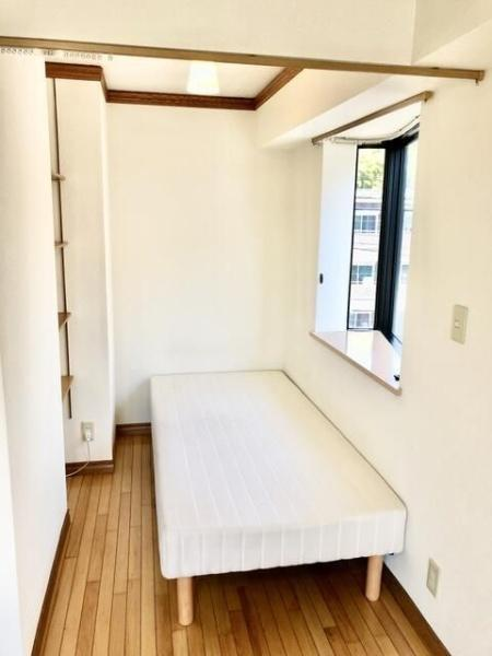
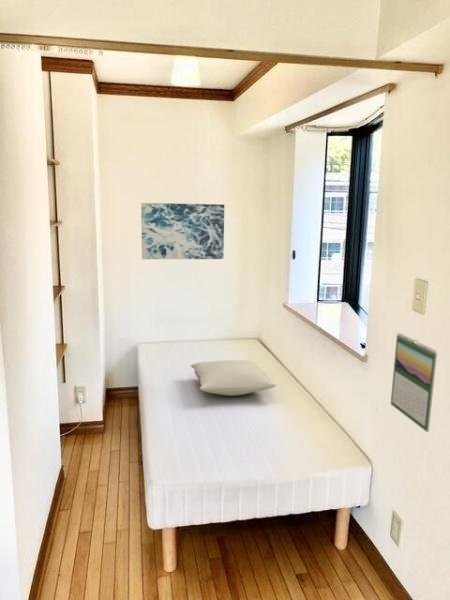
+ pillow (230, 375)
+ wall art (183, 231)
+ calendar (412, 379)
